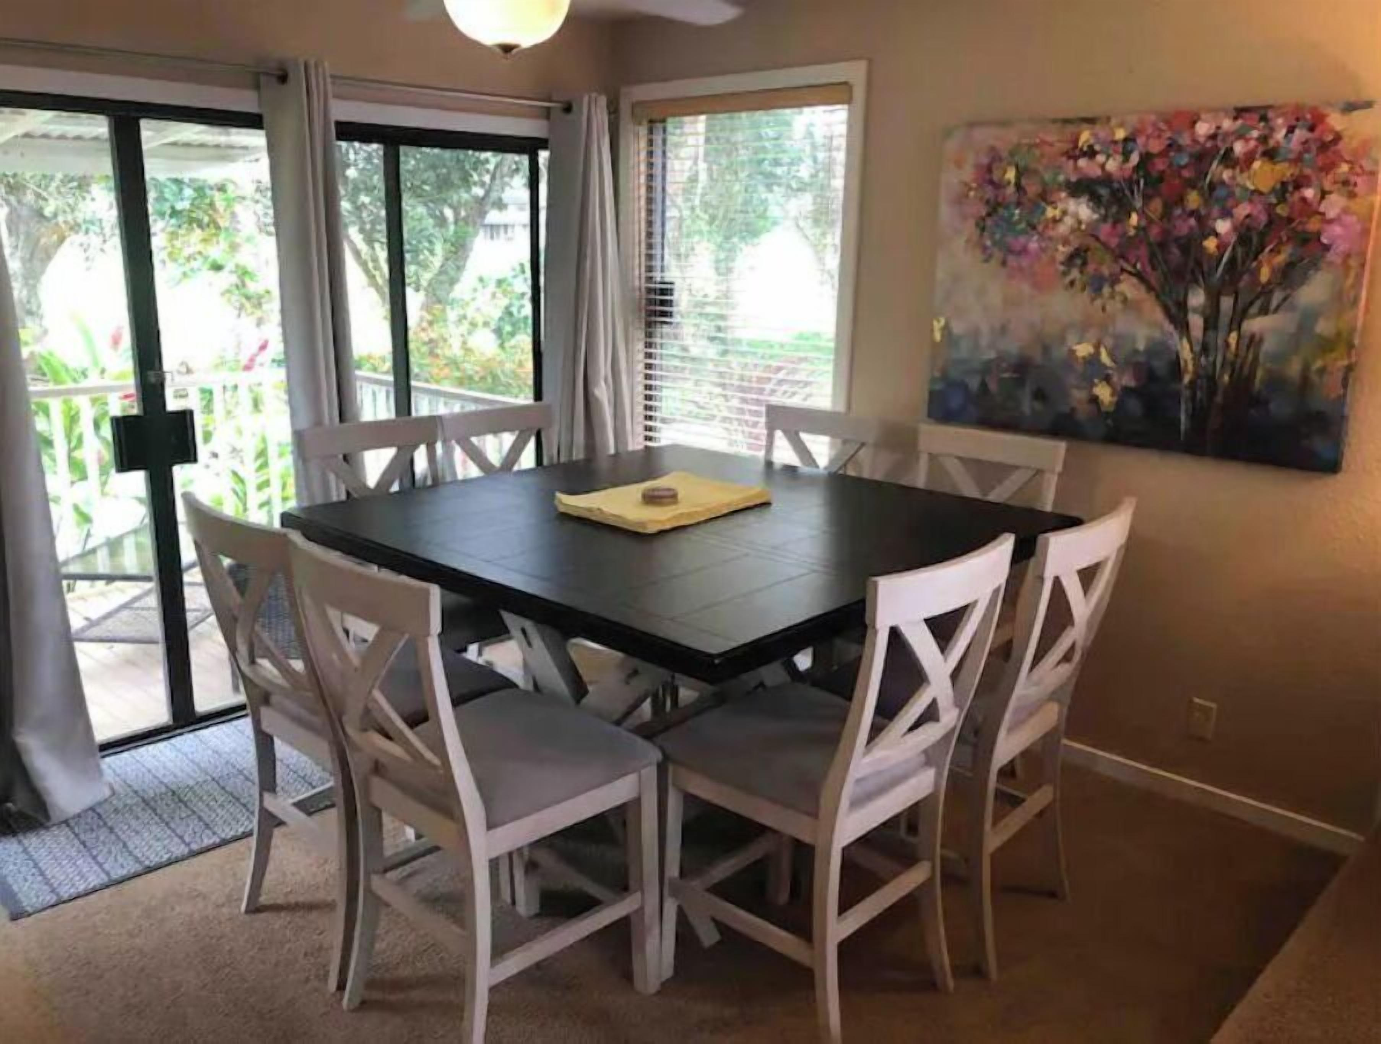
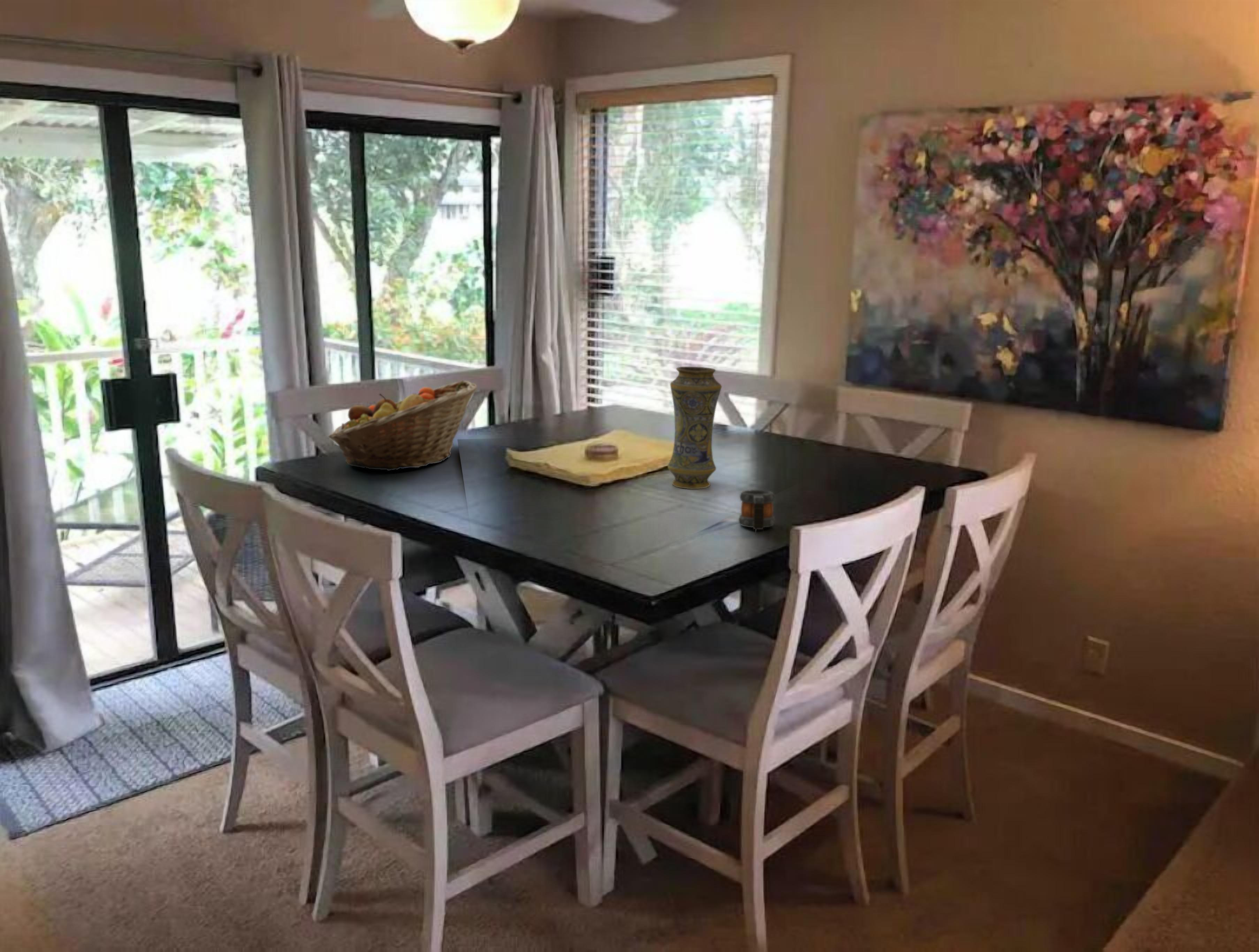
+ mug (757, 510)
+ fruit basket (405, 421)
+ vase (694, 427)
